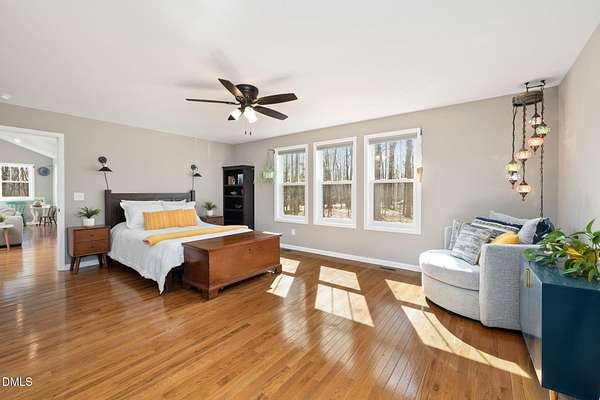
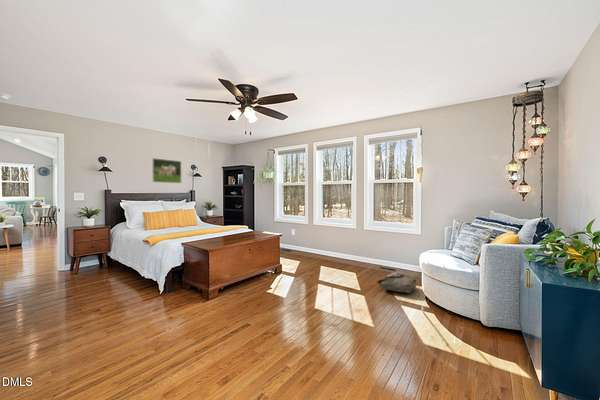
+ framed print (167, 171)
+ bag (398, 280)
